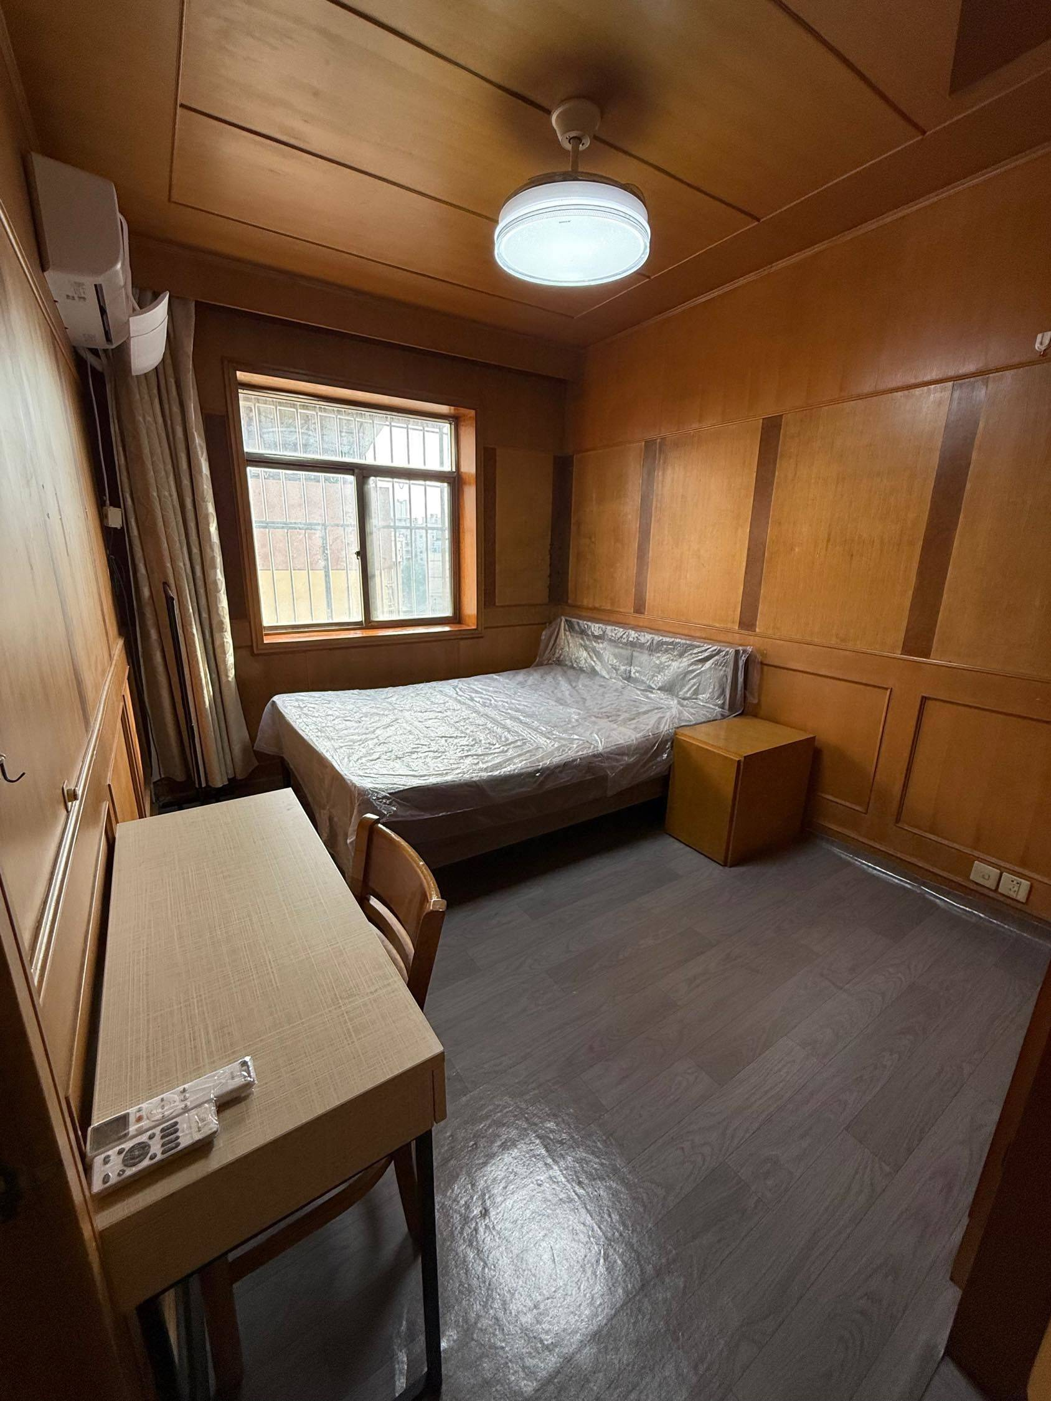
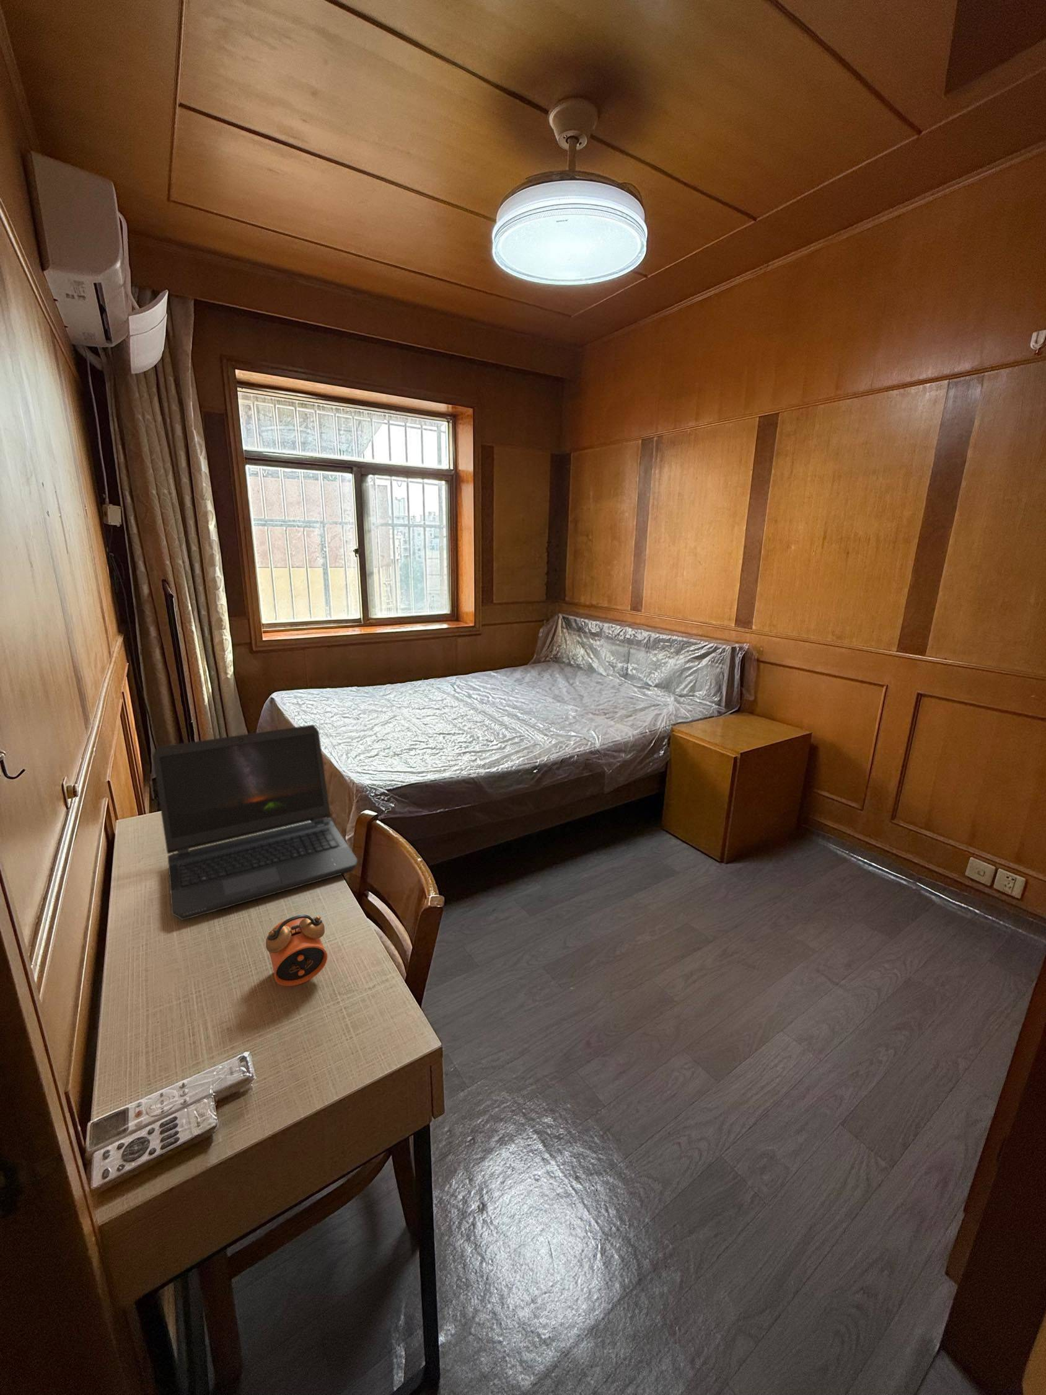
+ alarm clock (296, 943)
+ laptop computer (256, 810)
